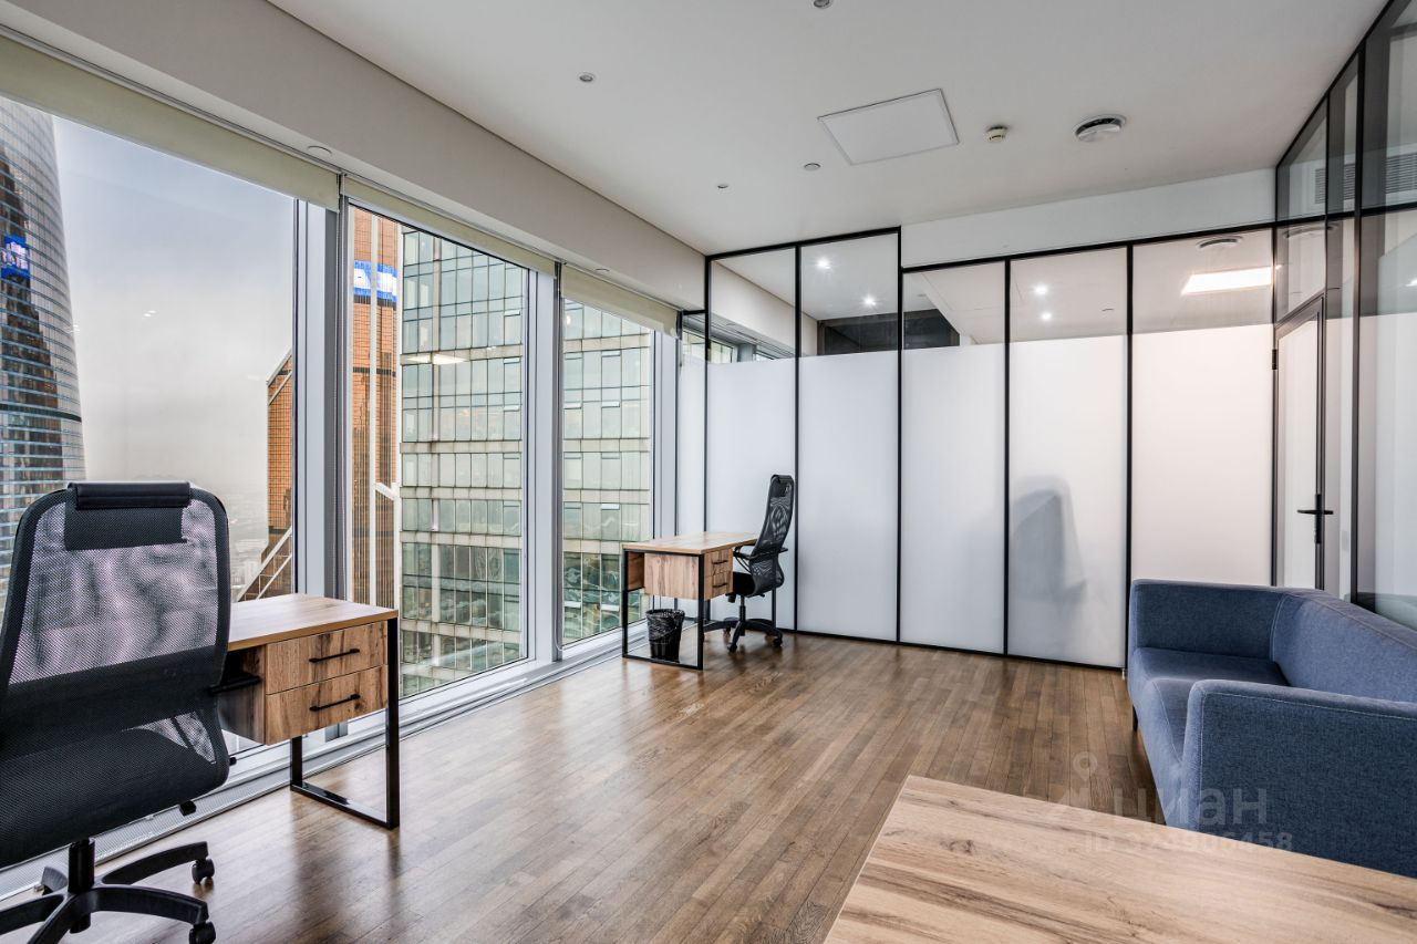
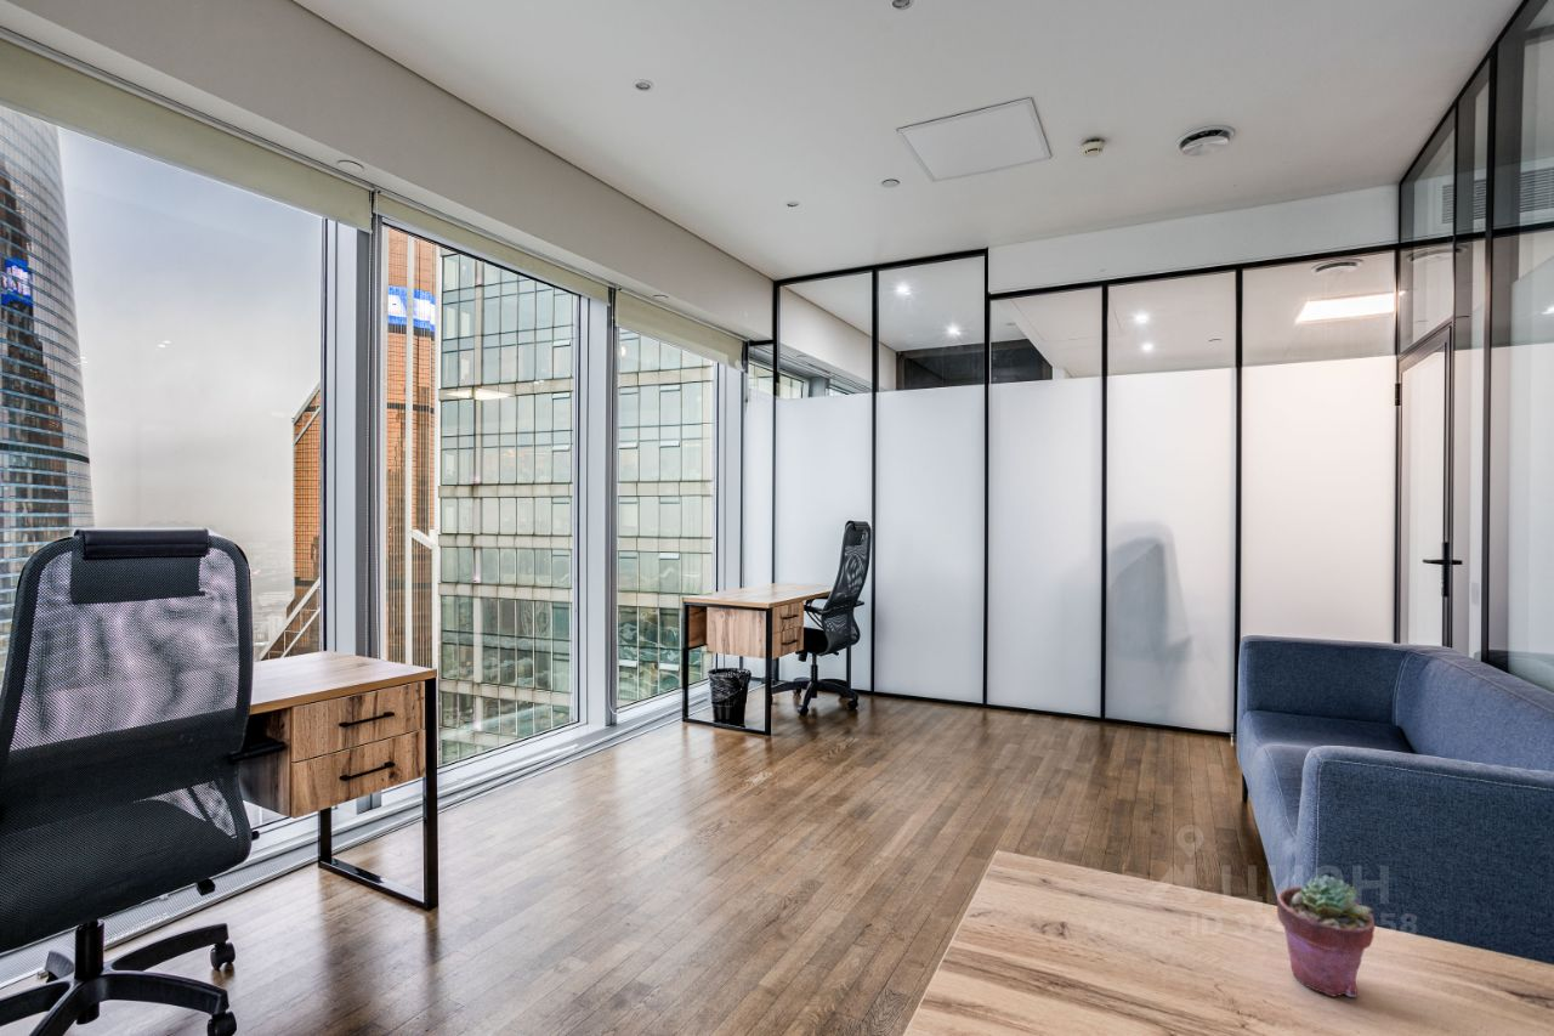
+ potted succulent (1323, 928)
